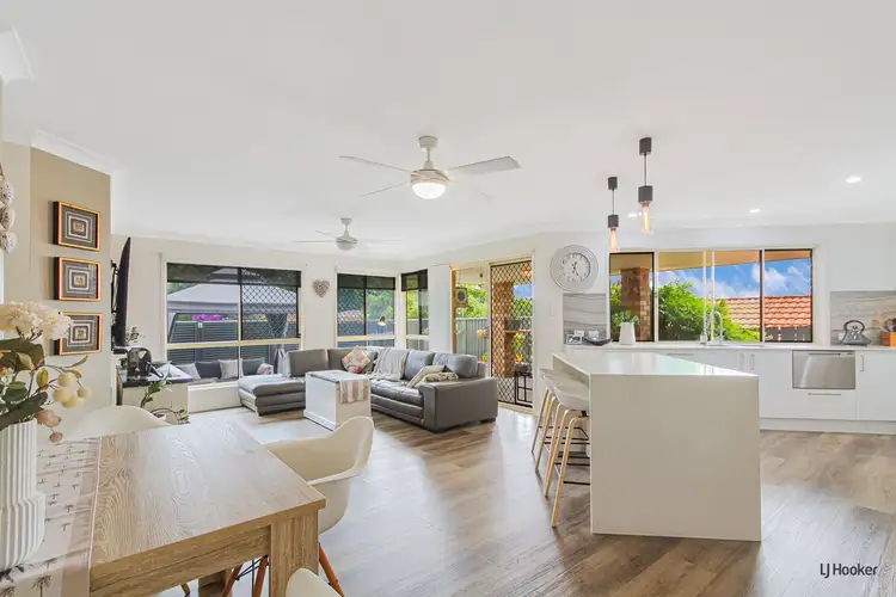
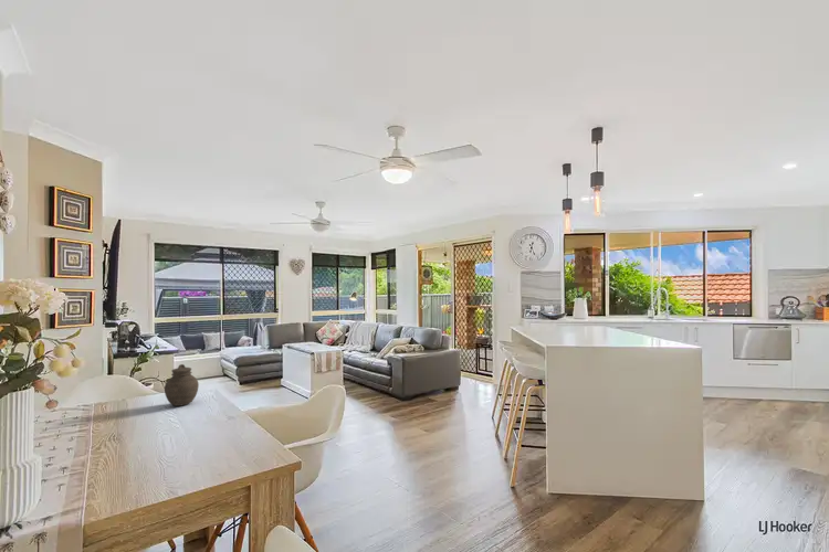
+ jar (181, 384)
